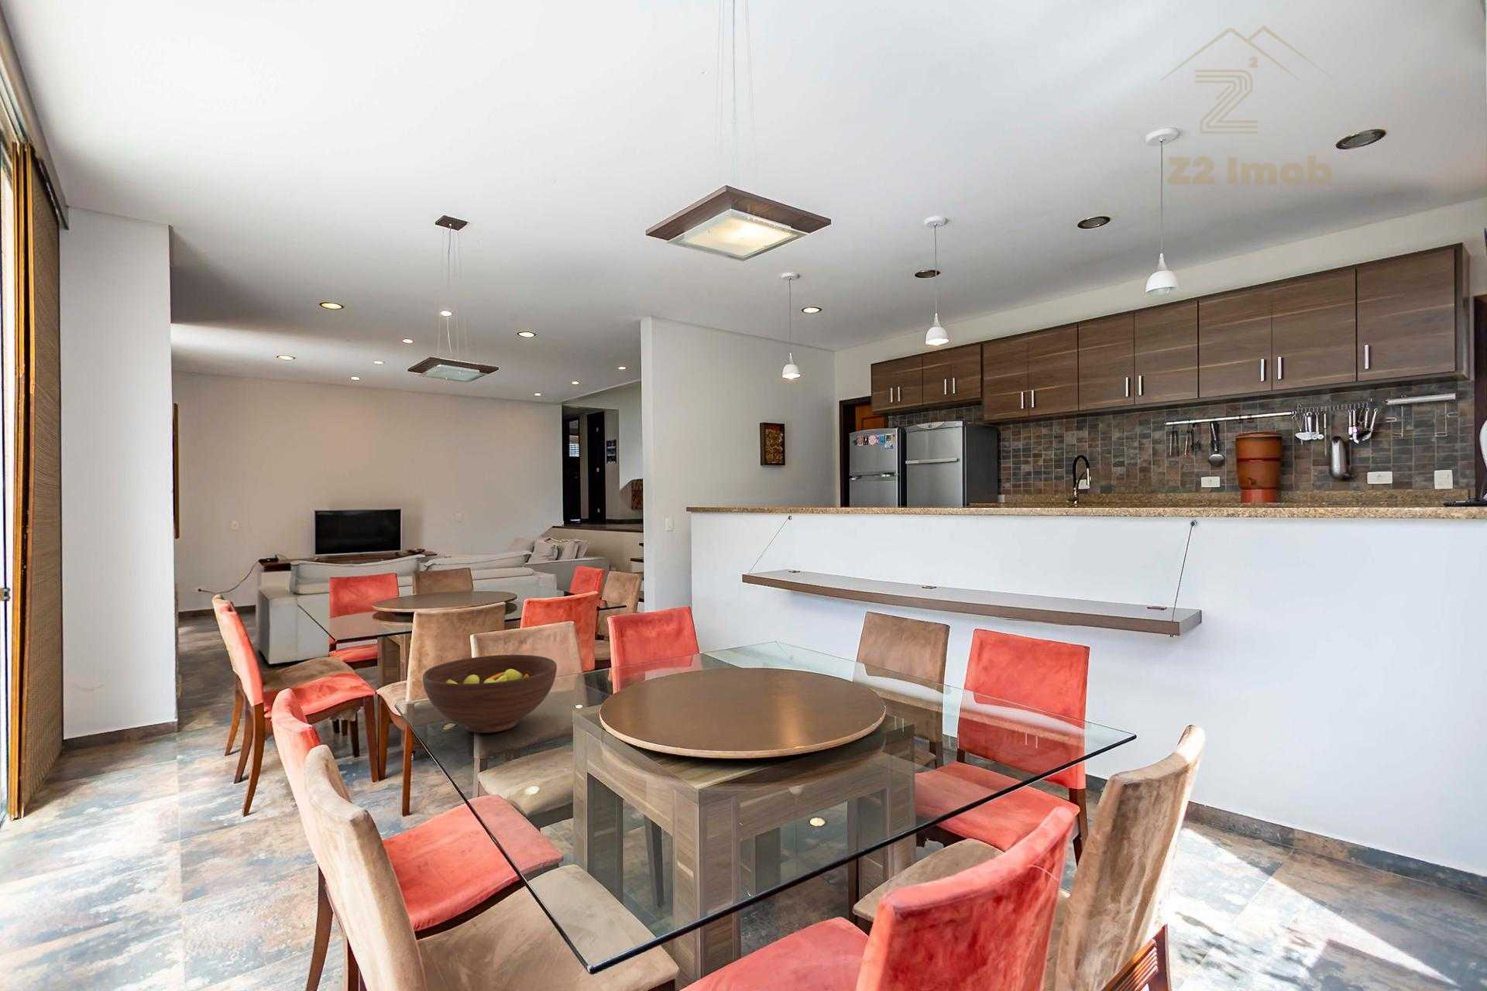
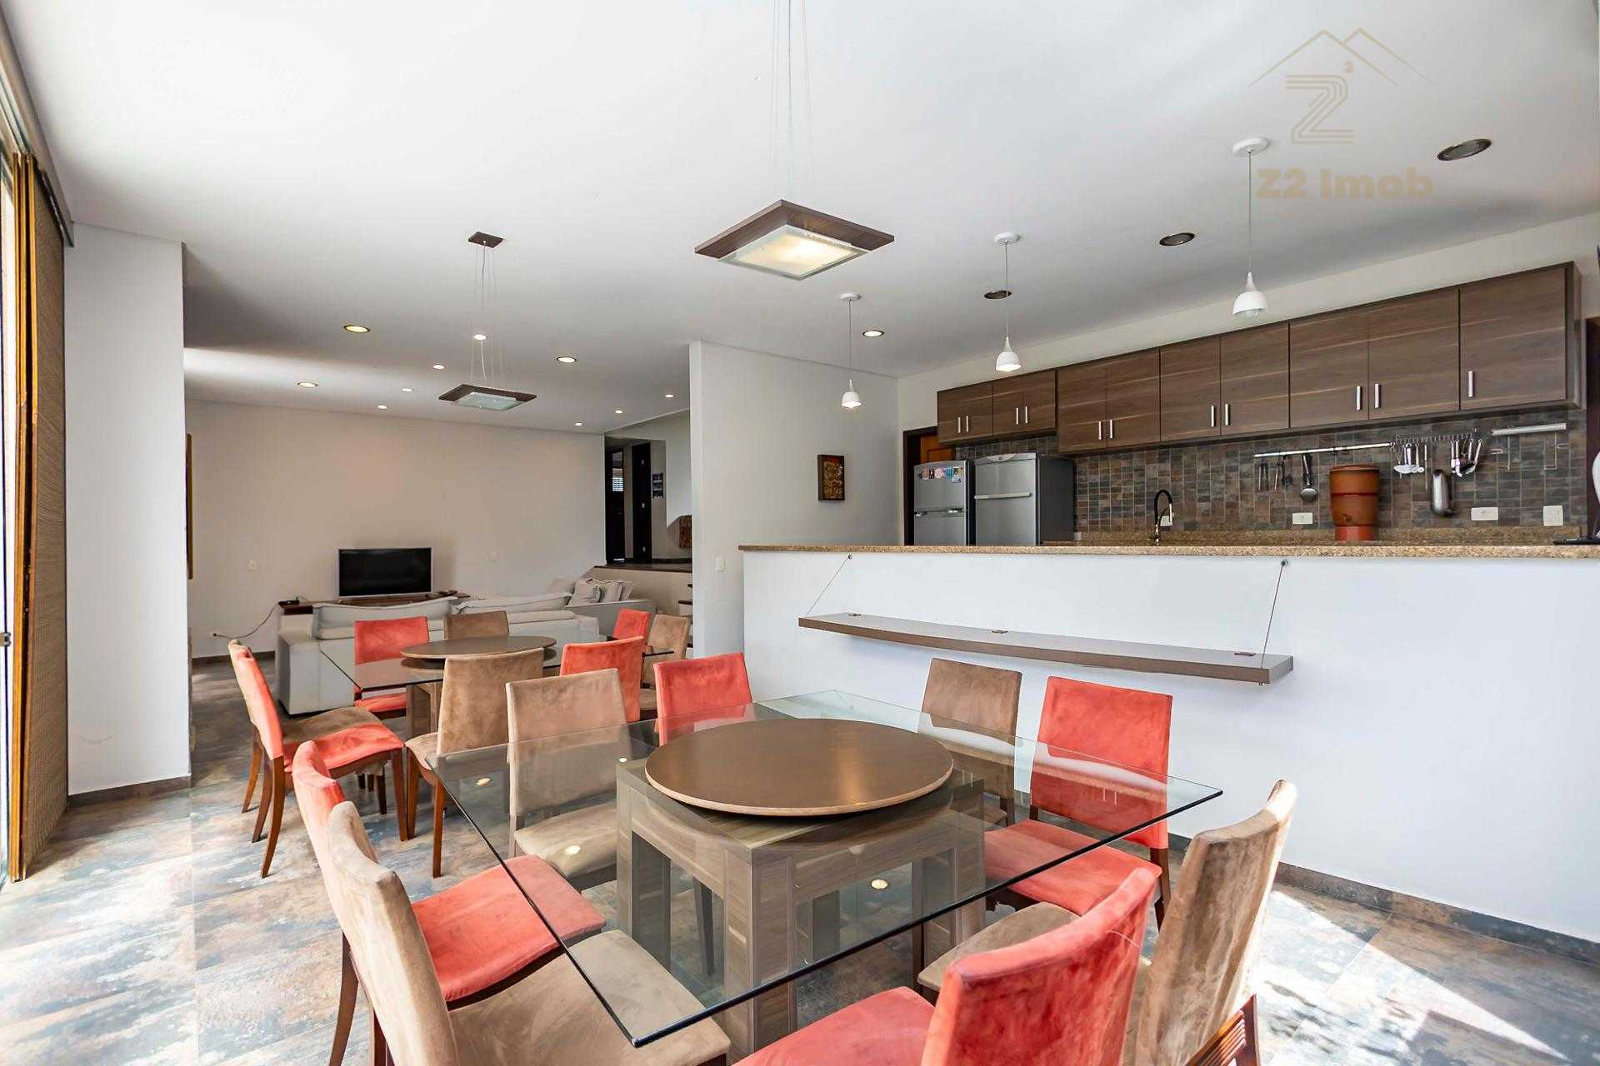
- fruit bowl (491, 697)
